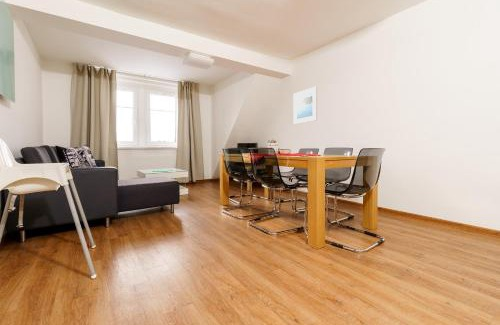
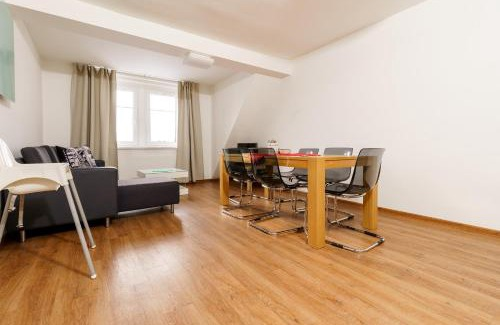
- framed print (304, 106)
